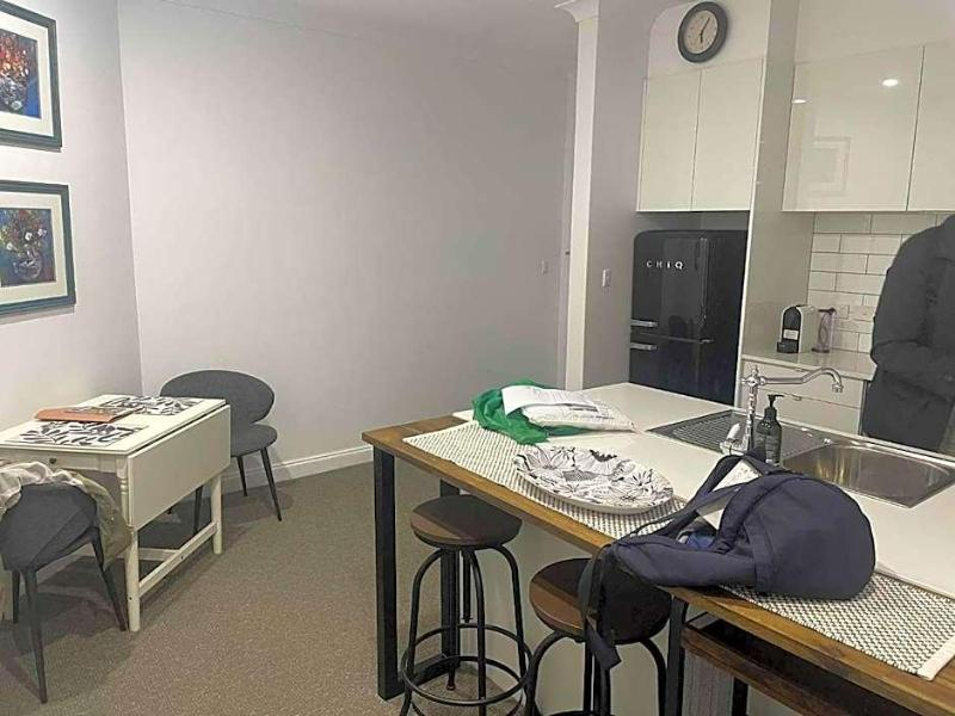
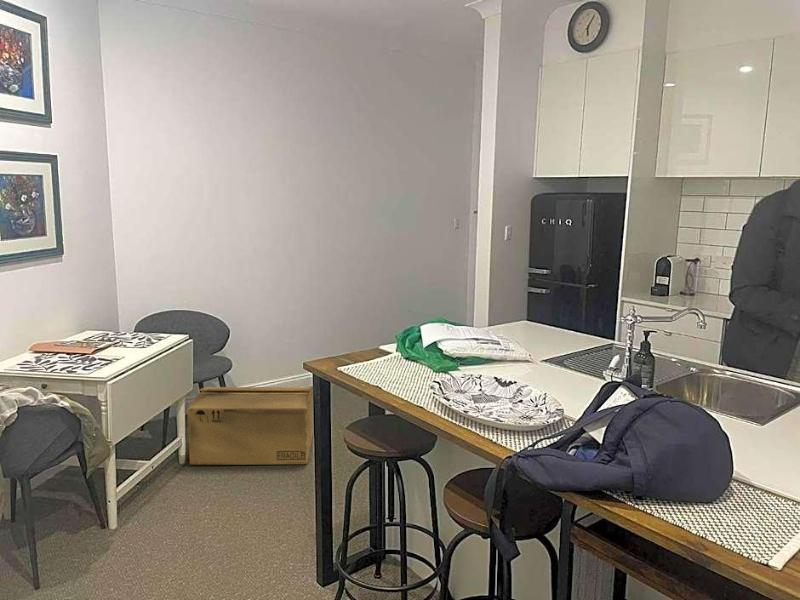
+ cardboard box (253, 420)
